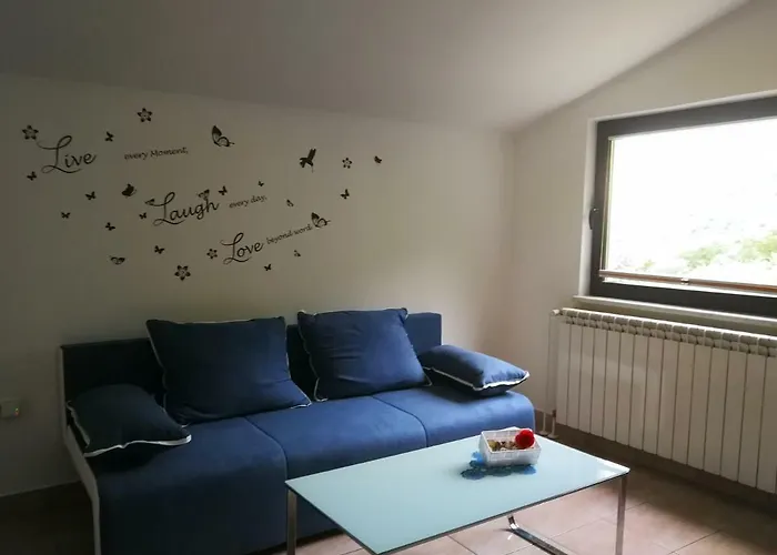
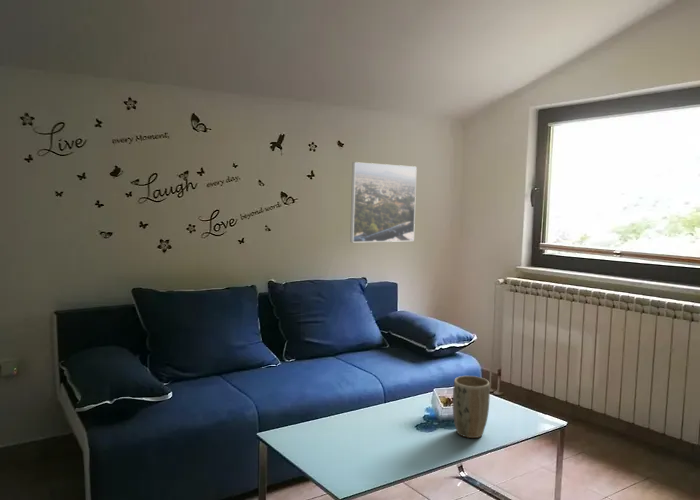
+ plant pot (470, 407)
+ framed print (384, 203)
